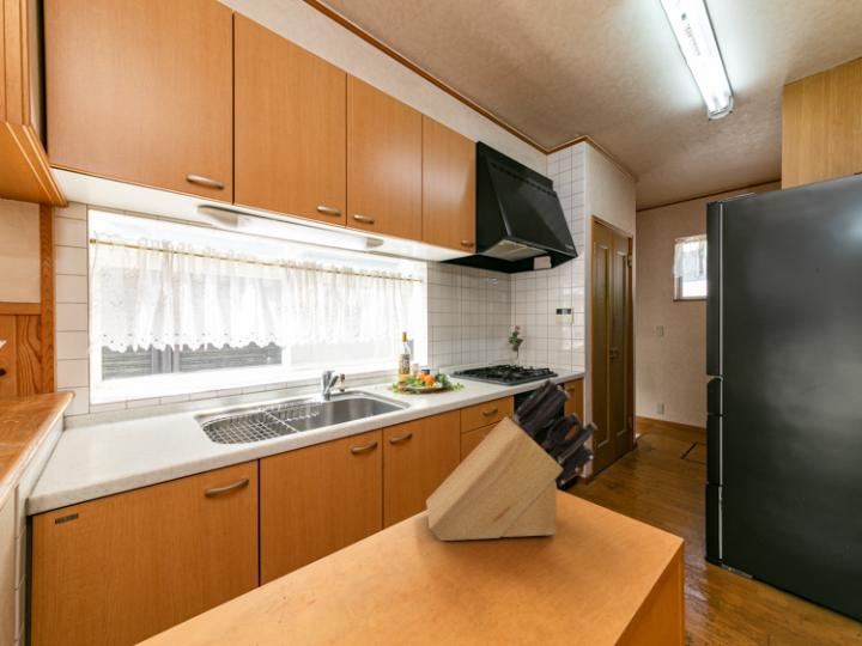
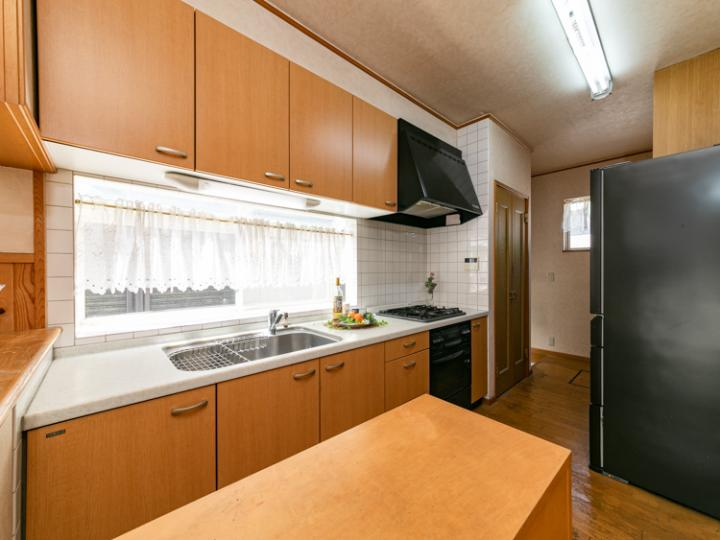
- knife block (508, 452)
